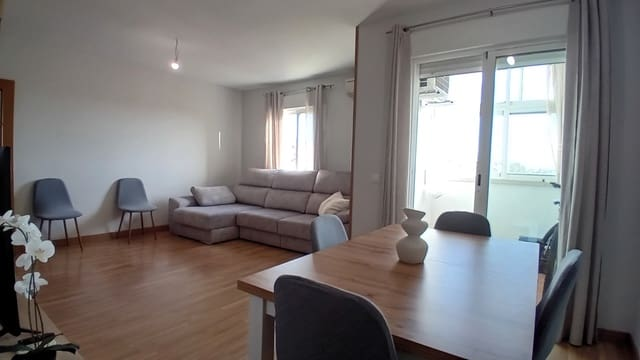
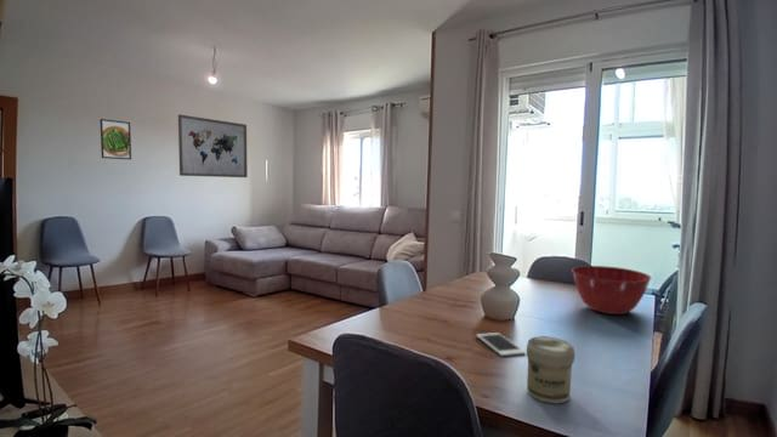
+ mixing bowl (608, 290)
+ cell phone (499, 344)
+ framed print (115, 140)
+ wall art (215, 148)
+ jar (549, 368)
